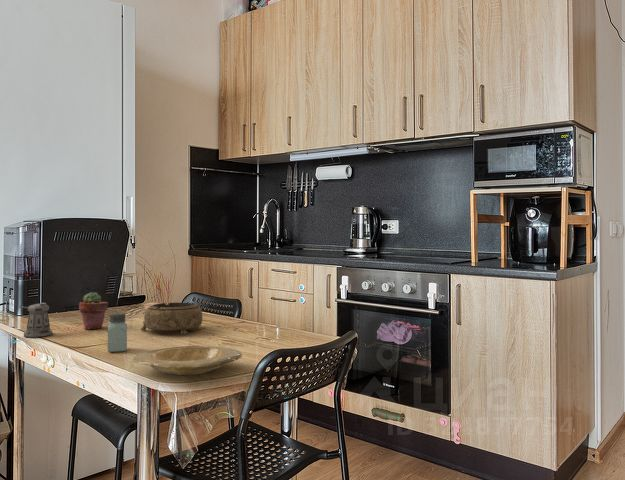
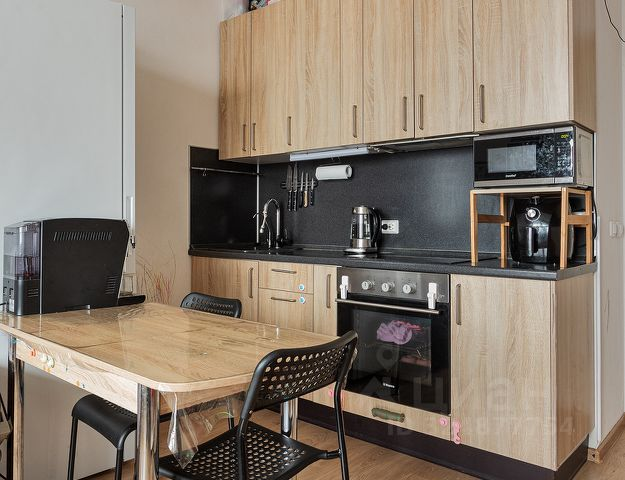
- decorative bowl (171, 317)
- plate (186, 362)
- potted succulent (93, 309)
- saltshaker (117, 332)
- pepper shaker (36, 318)
